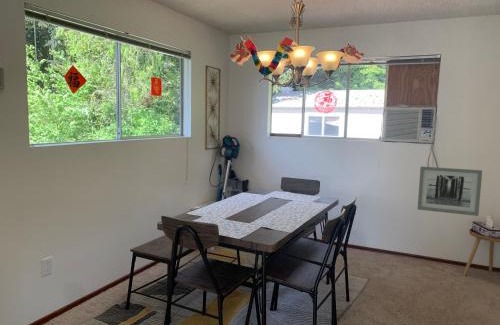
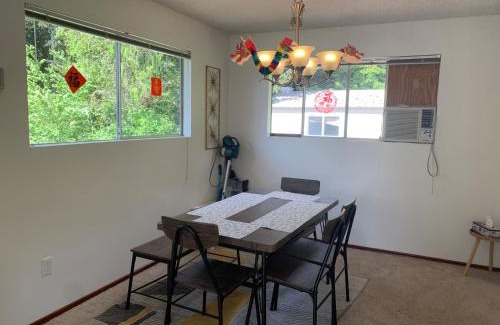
- wall art (448, 190)
